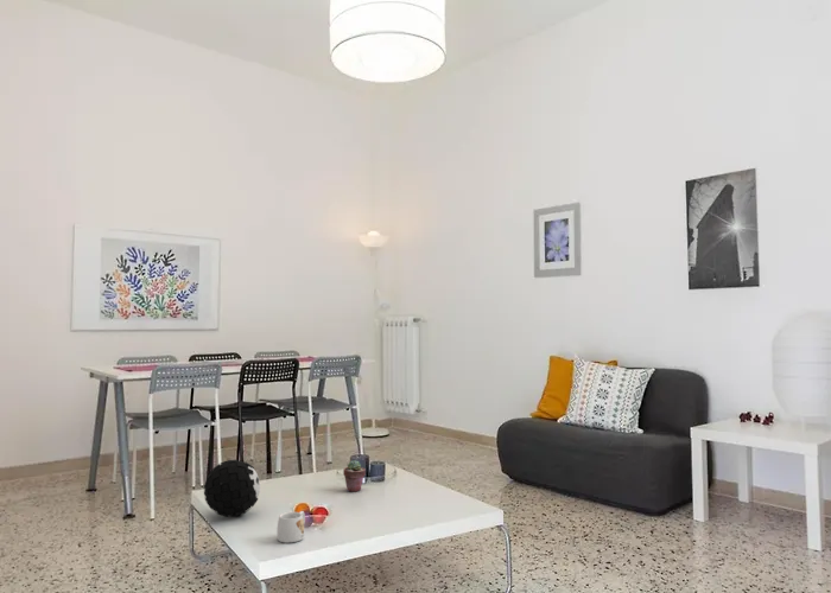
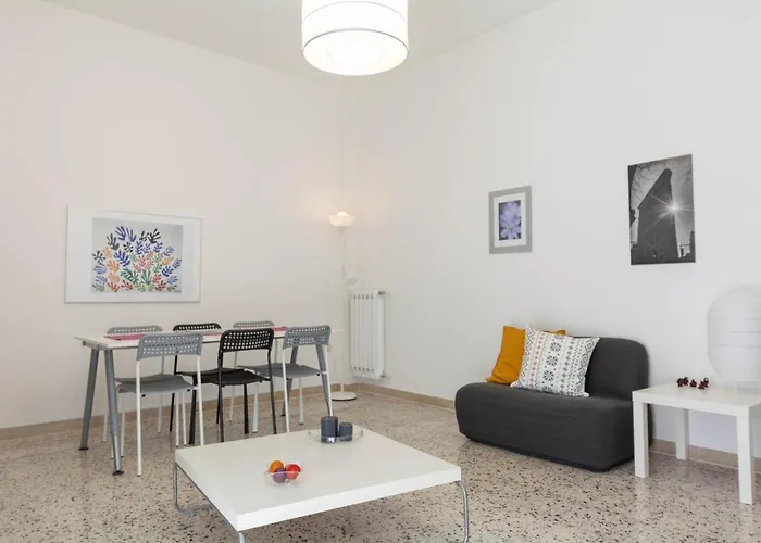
- mug (293, 524)
- potted succulent (354, 474)
- decorative orb (231, 487)
